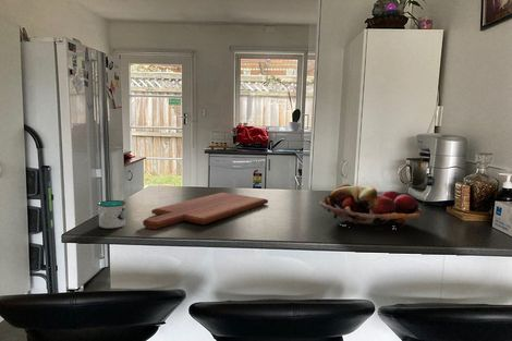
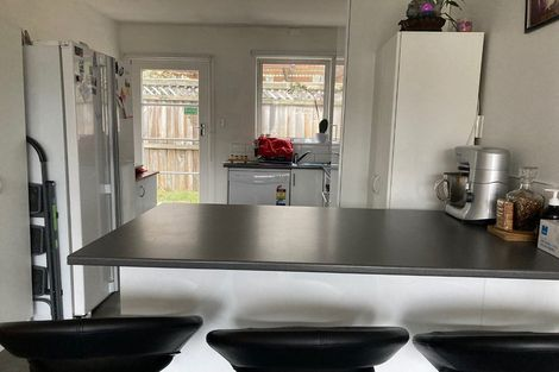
- mug (110, 215)
- cutting board (211, 206)
- fruit basket (368, 204)
